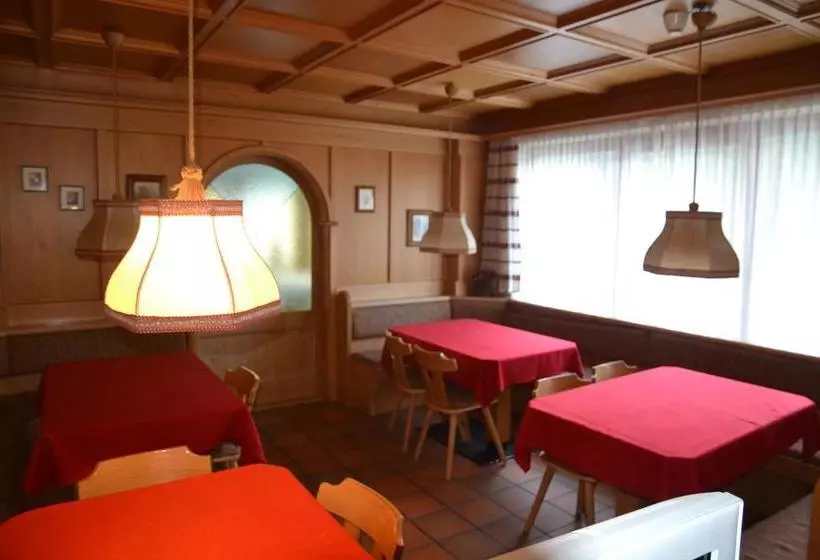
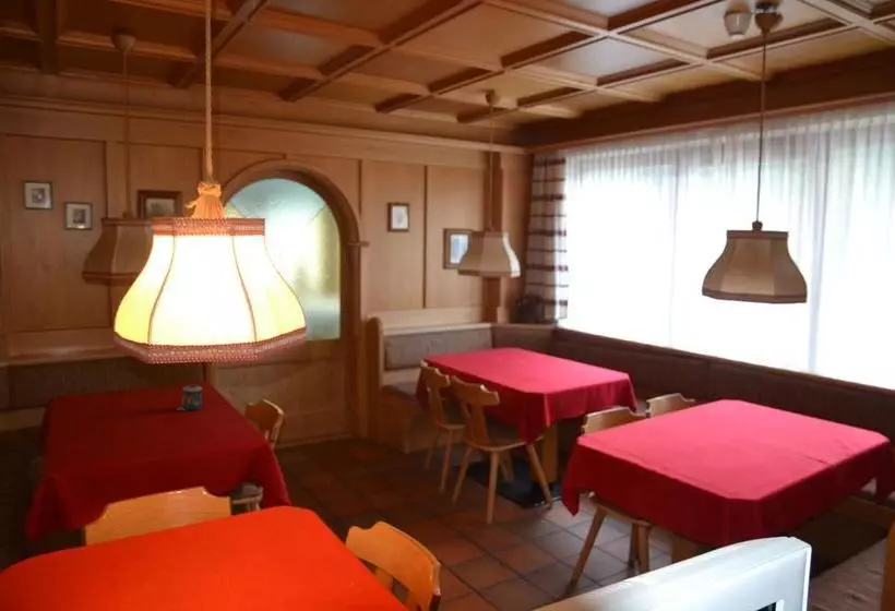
+ candle (189, 396)
